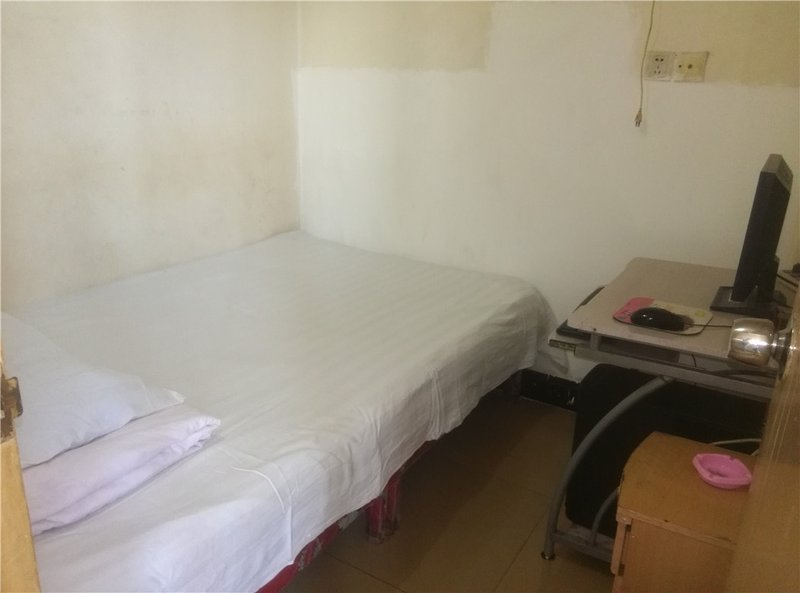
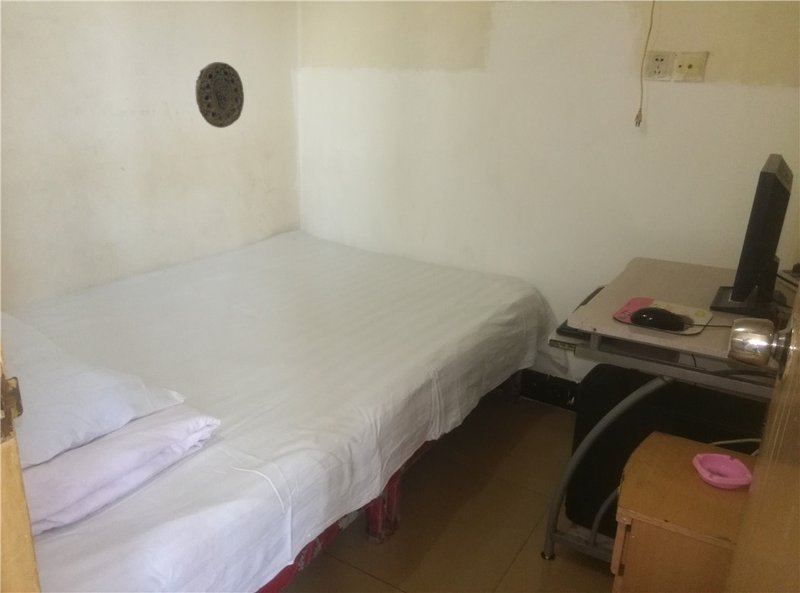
+ decorative plate (220, 95)
